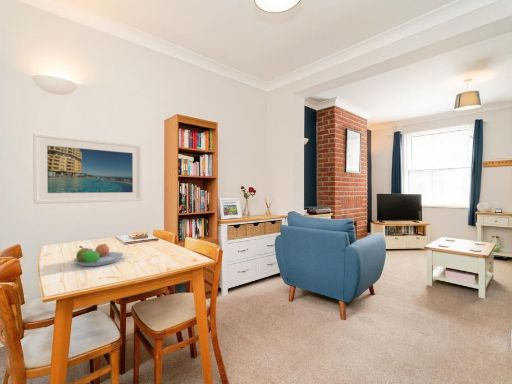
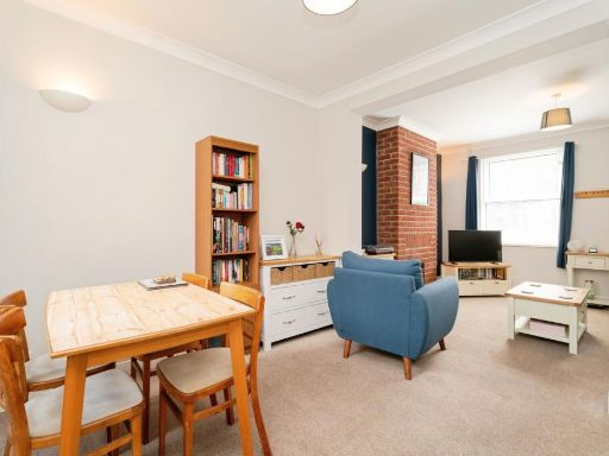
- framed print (93, 171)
- fruit bowl (97, 253)
